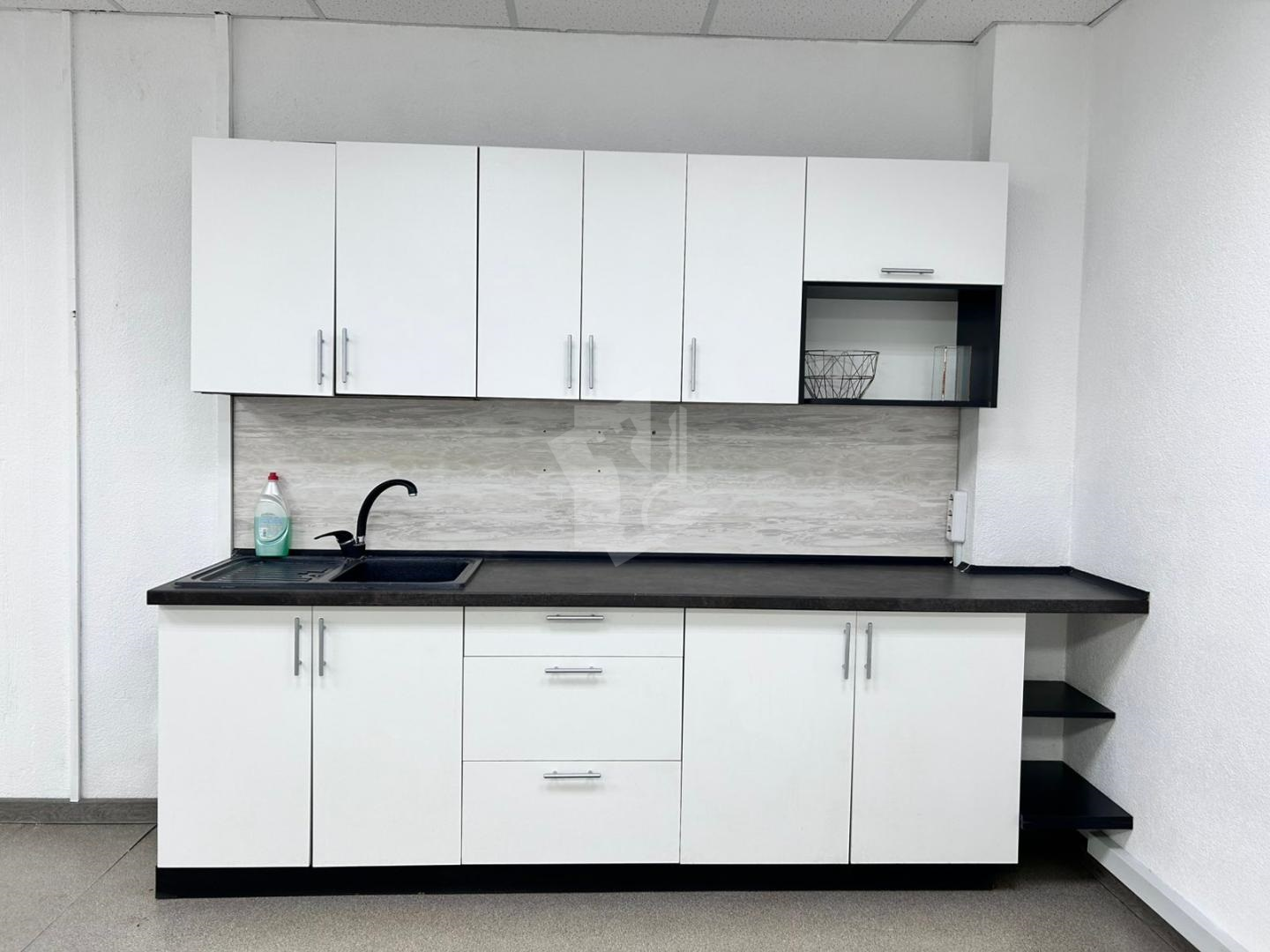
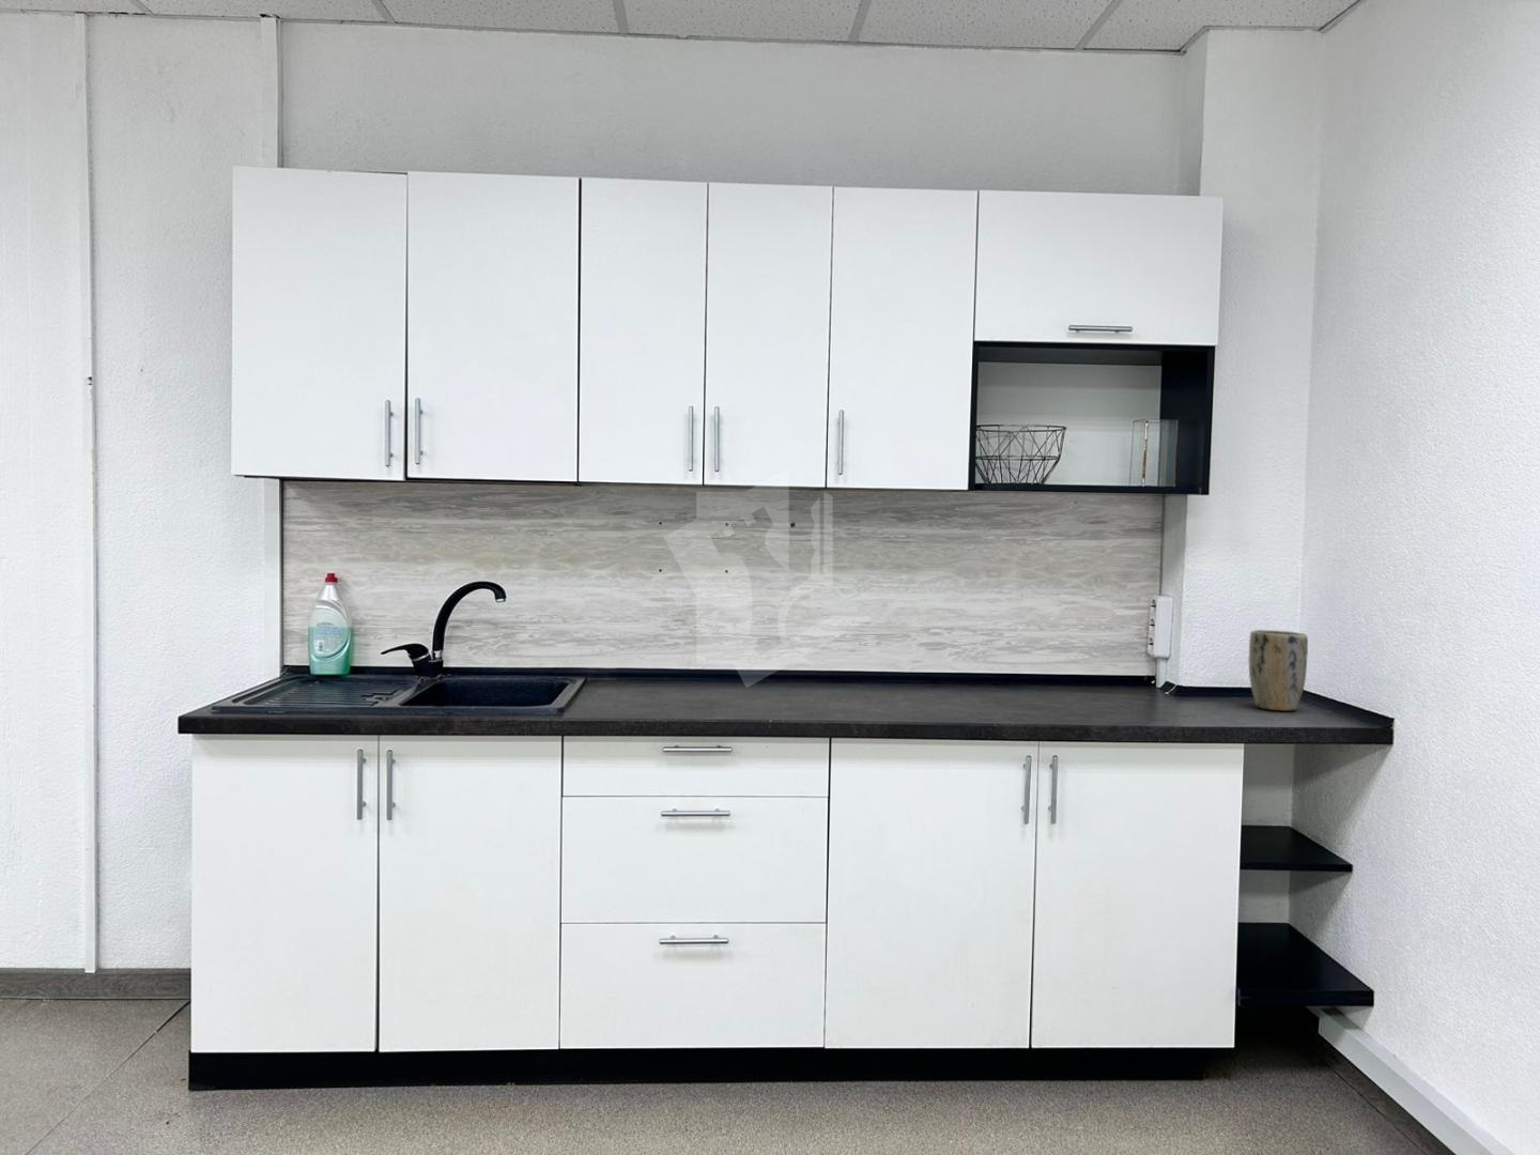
+ plant pot (1277, 670)
